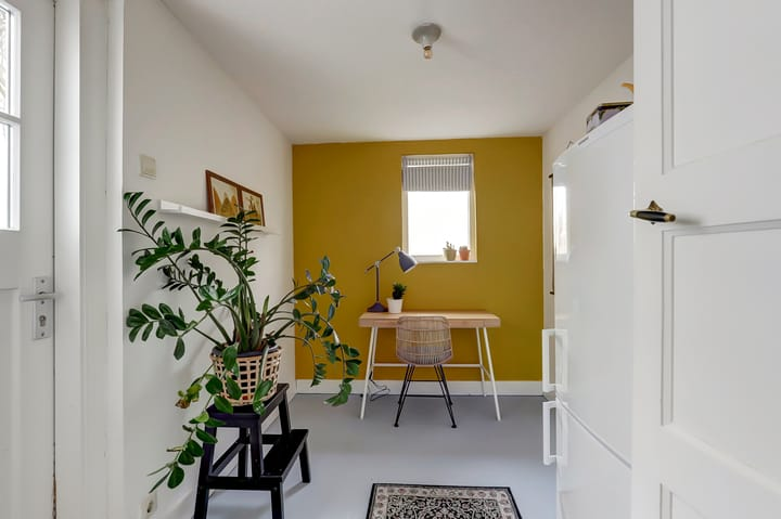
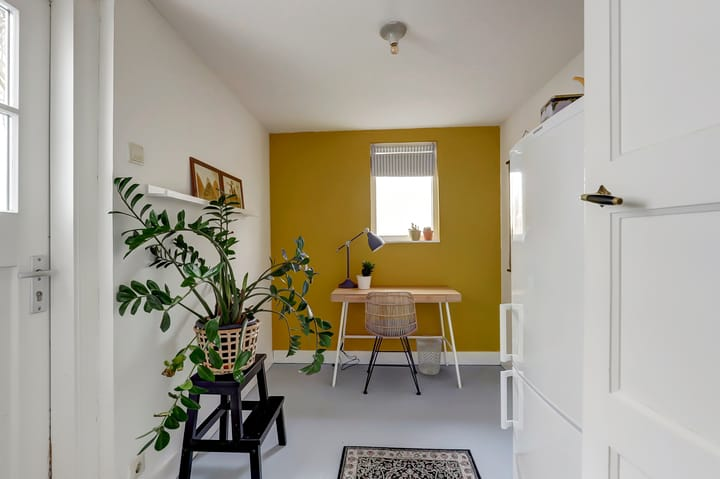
+ wastebasket (428, 355)
